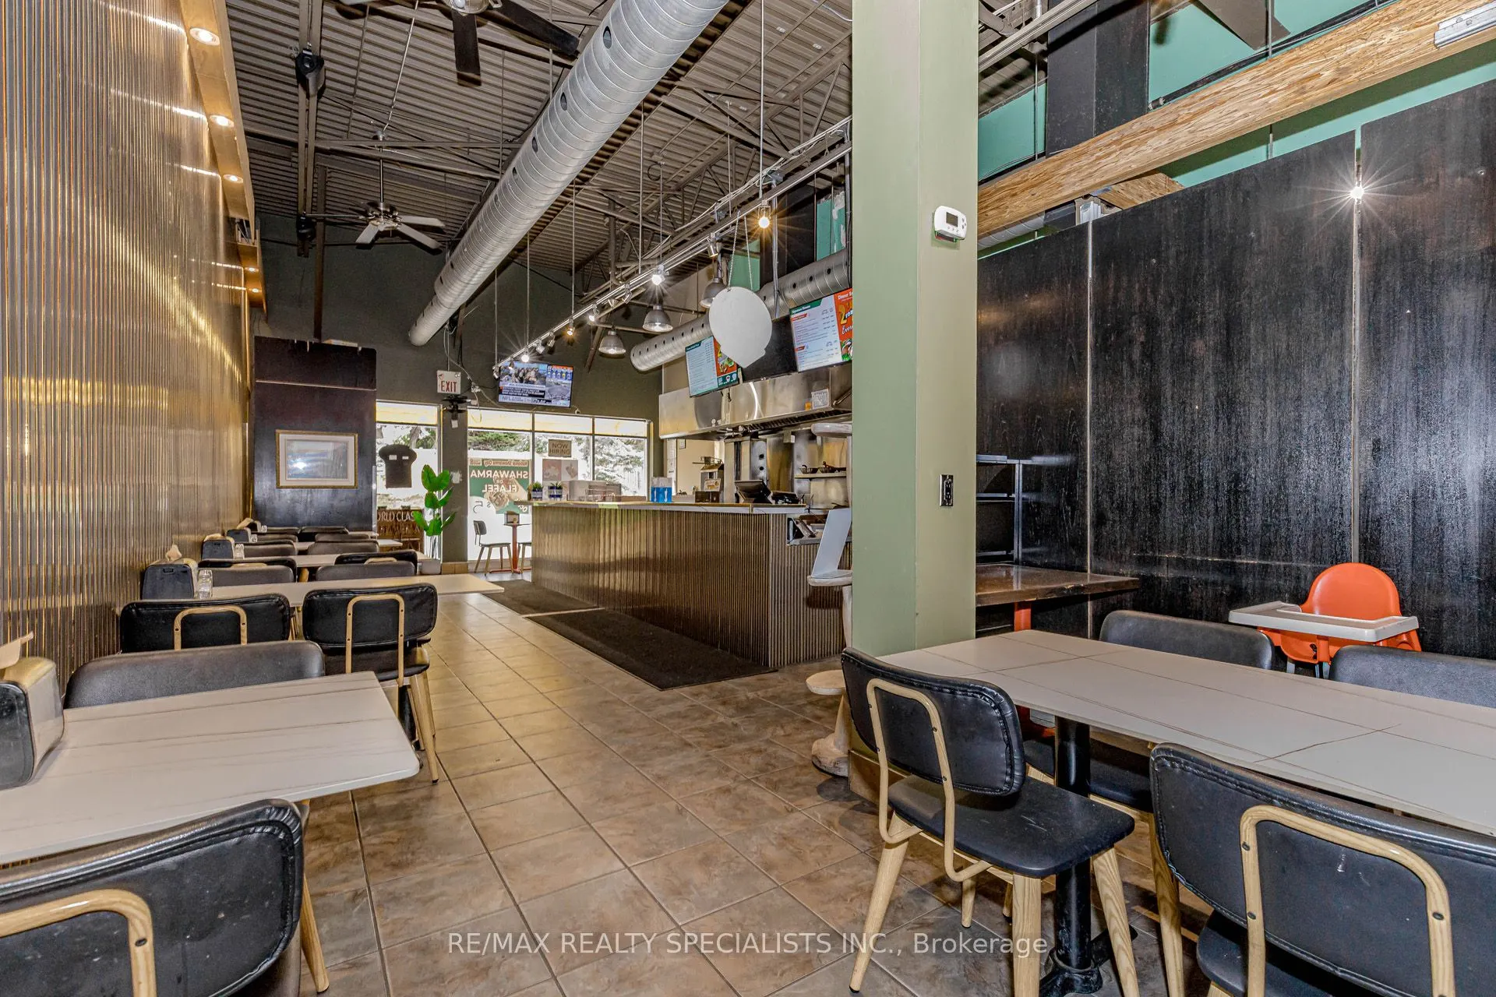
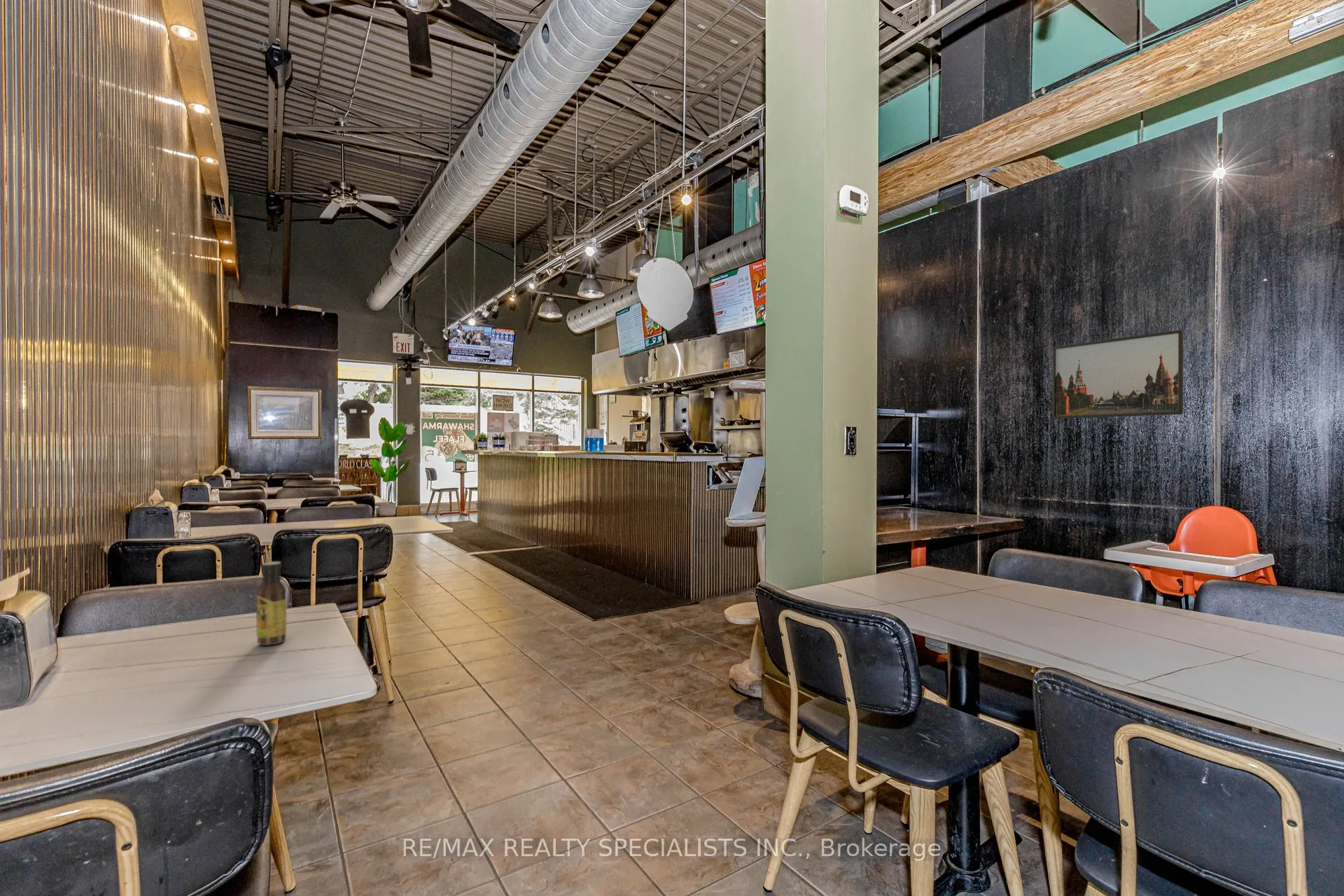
+ sauce bottle (271, 602)
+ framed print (1112, 377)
